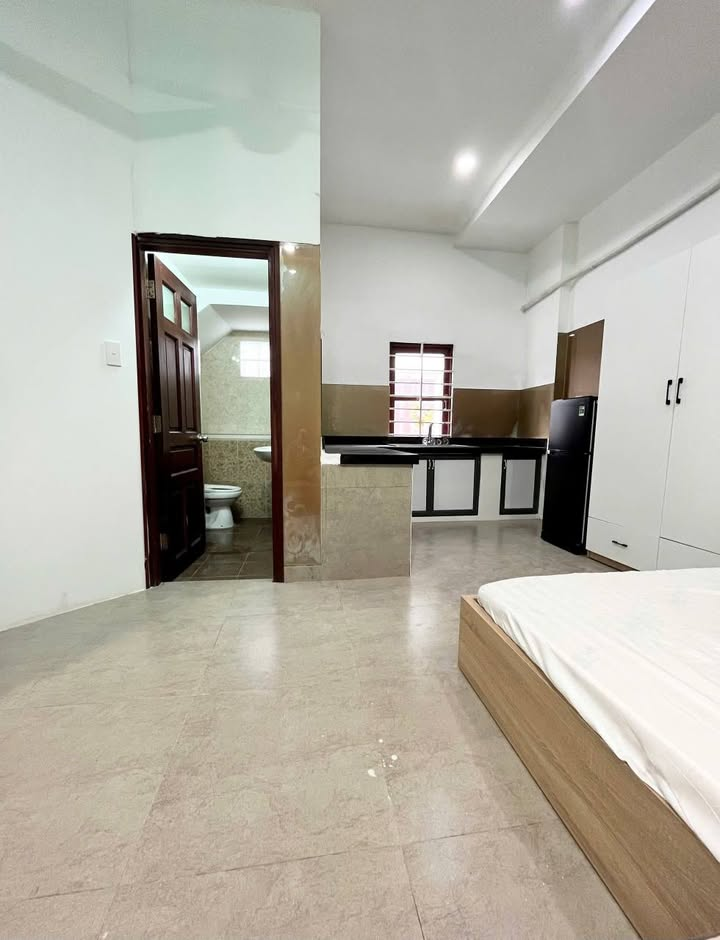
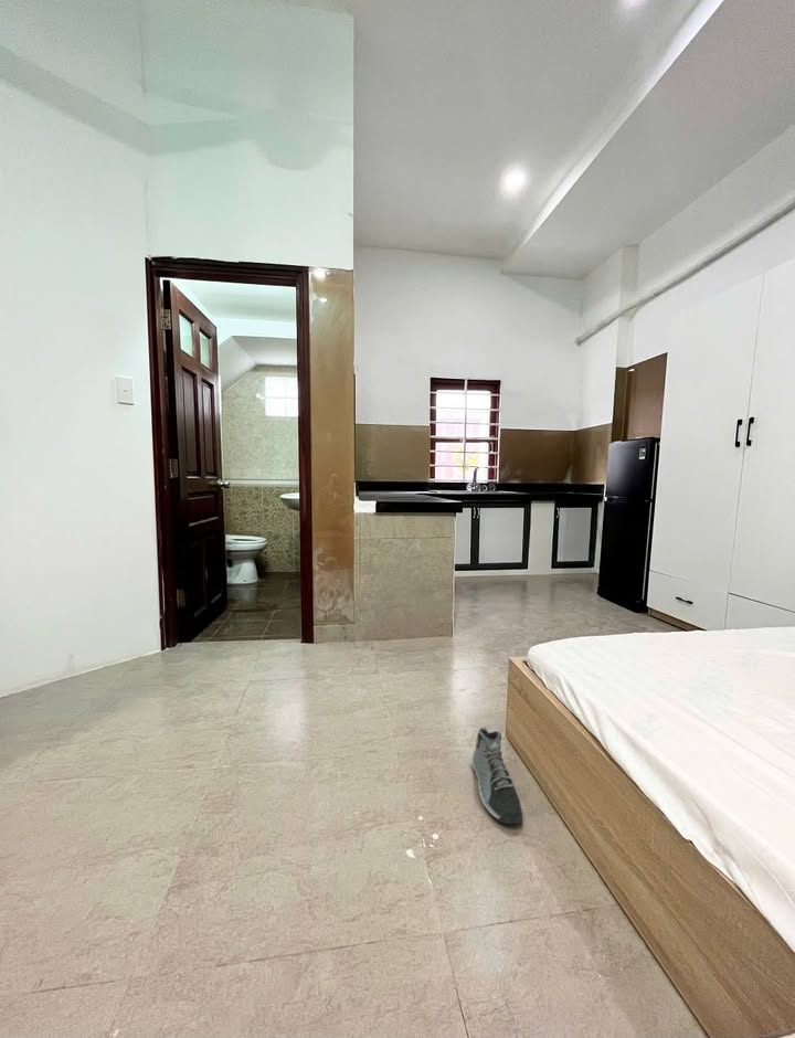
+ sneaker (494, 764)
